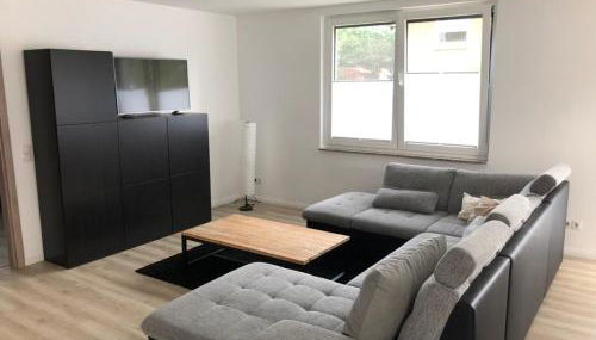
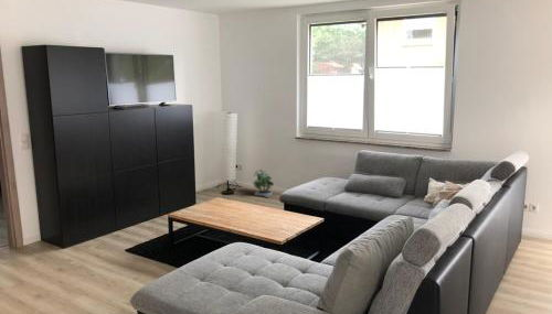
+ potted plant (263, 181)
